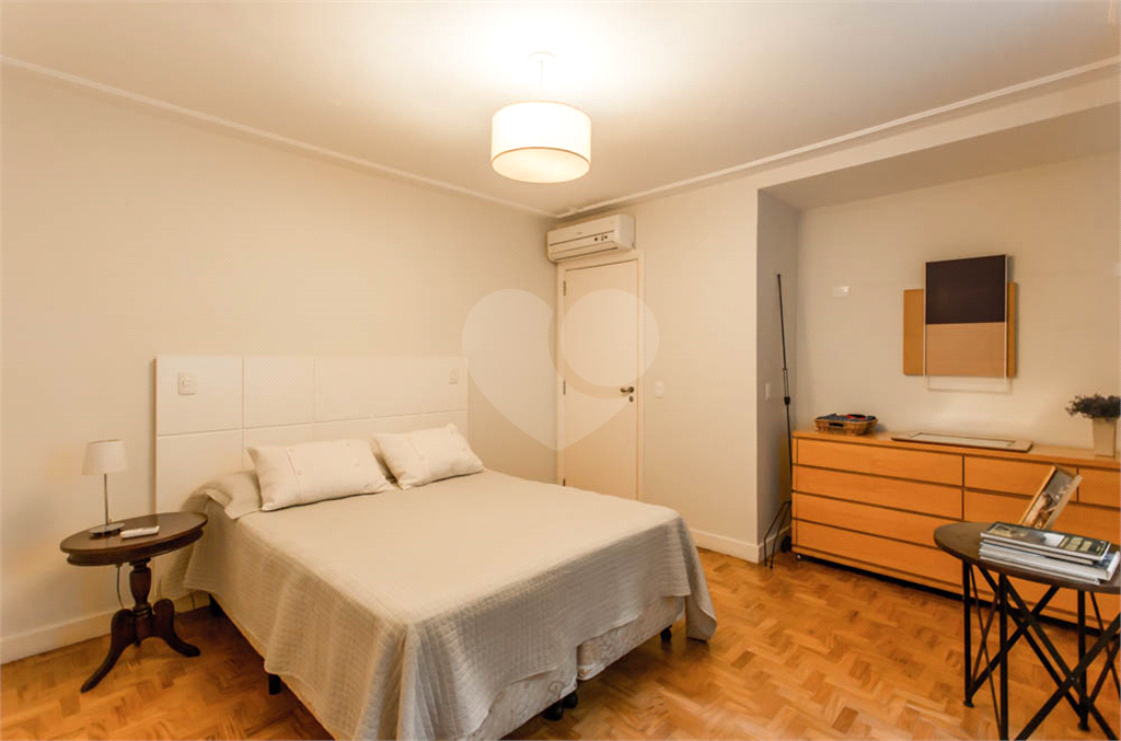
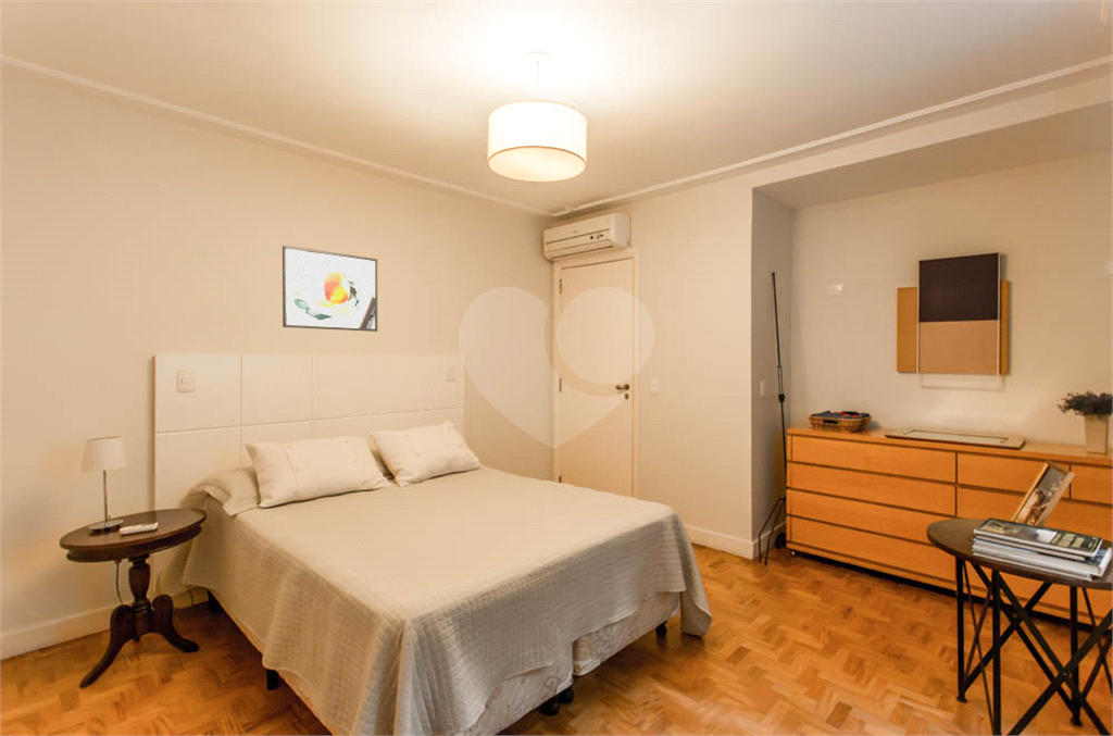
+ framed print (333, 290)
